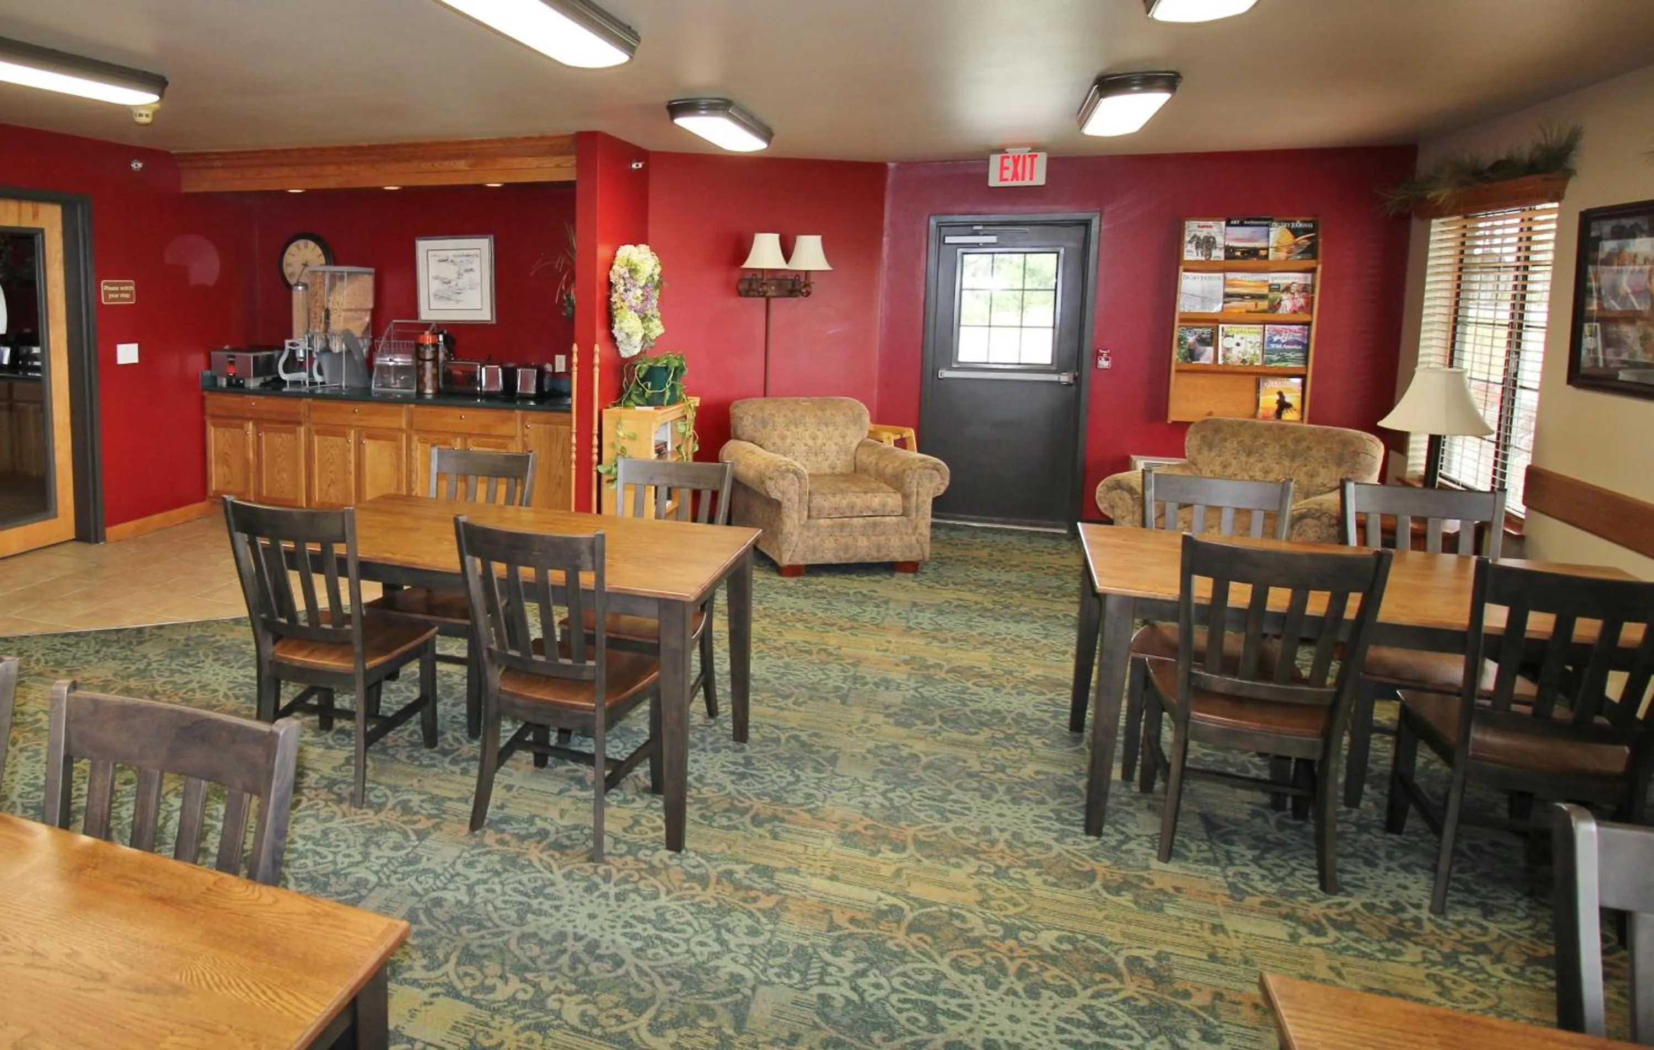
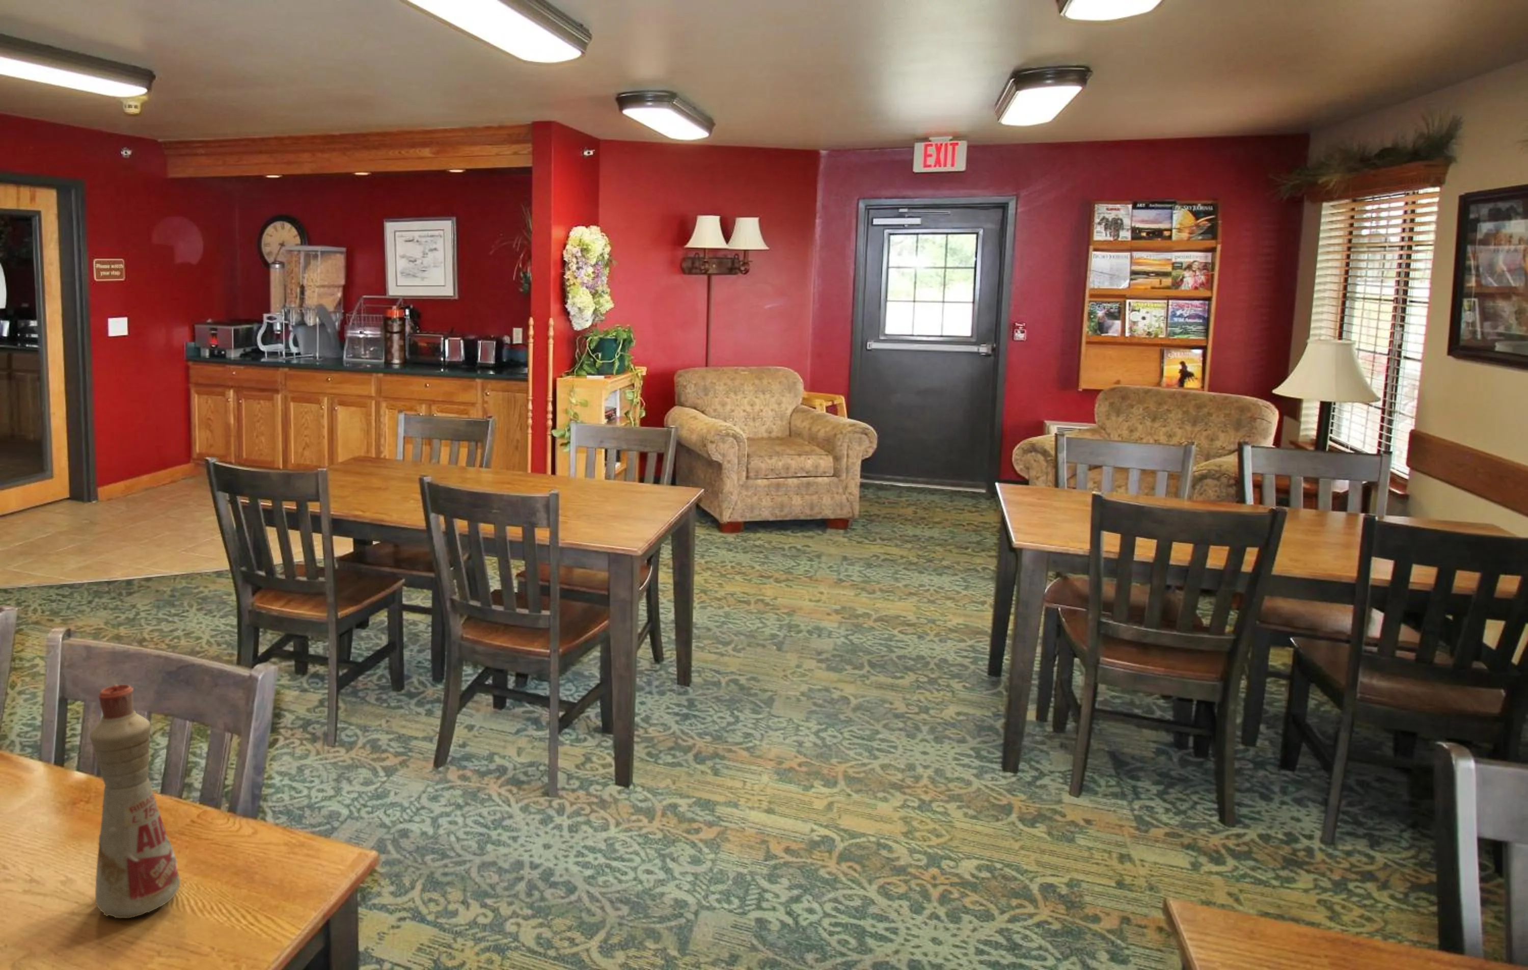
+ bottle (131, 794)
